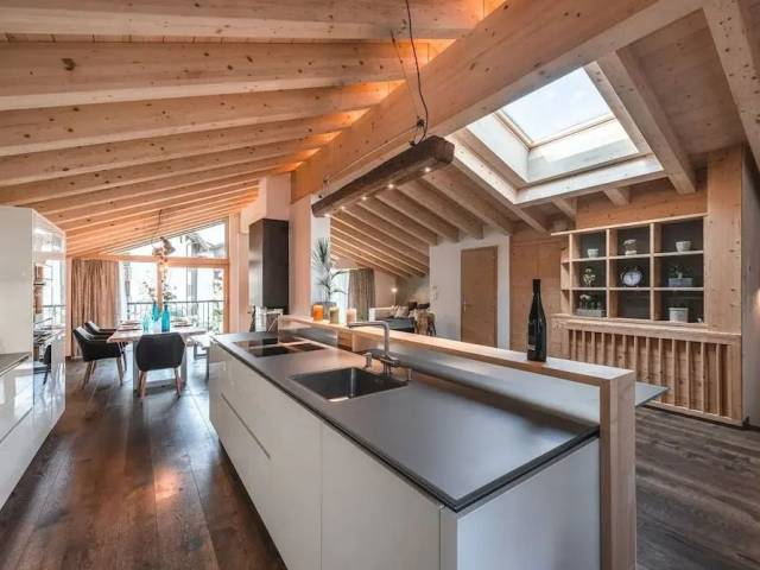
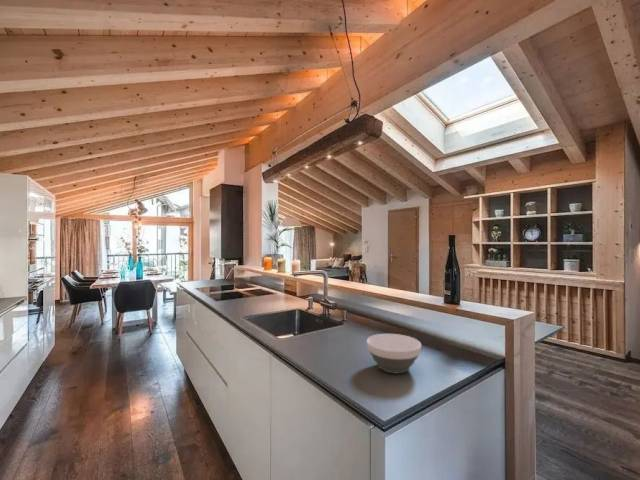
+ bowl (393, 354)
